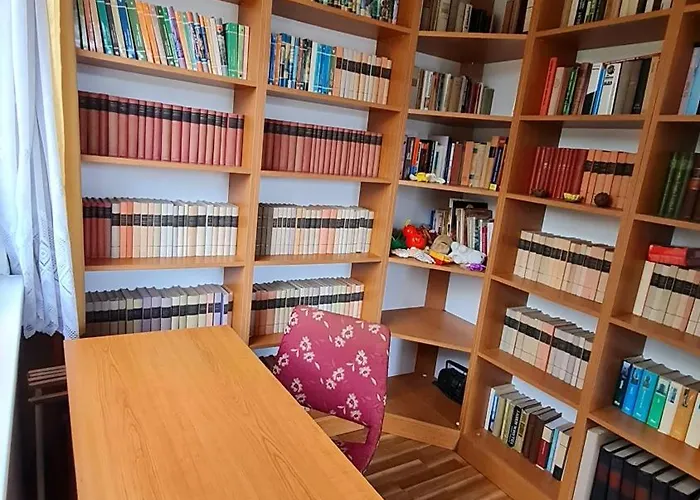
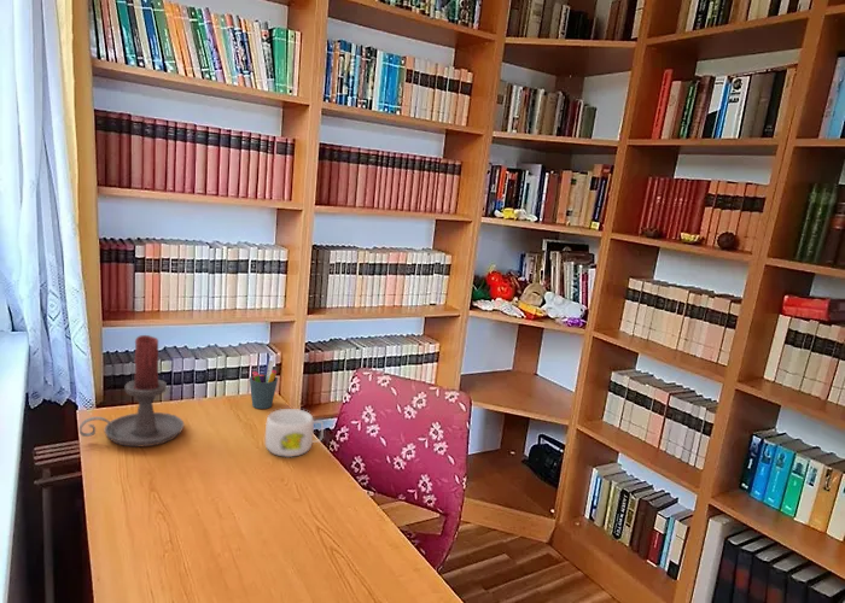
+ pen holder (263, 385)
+ mug (290, 432)
+ candle holder (134, 387)
